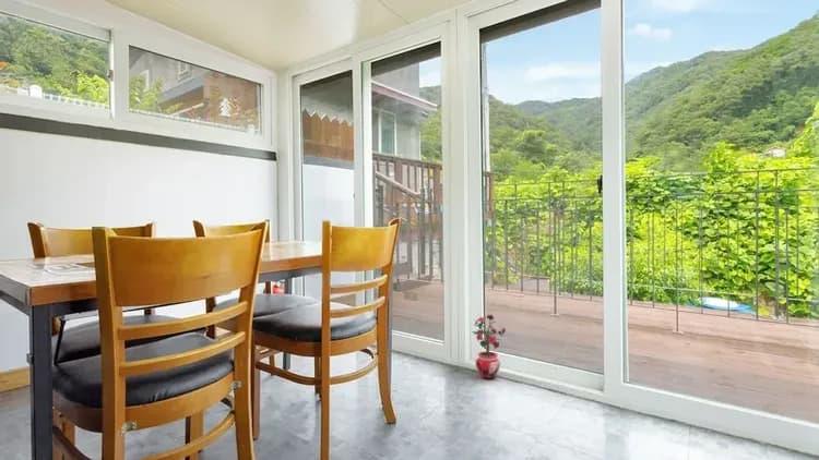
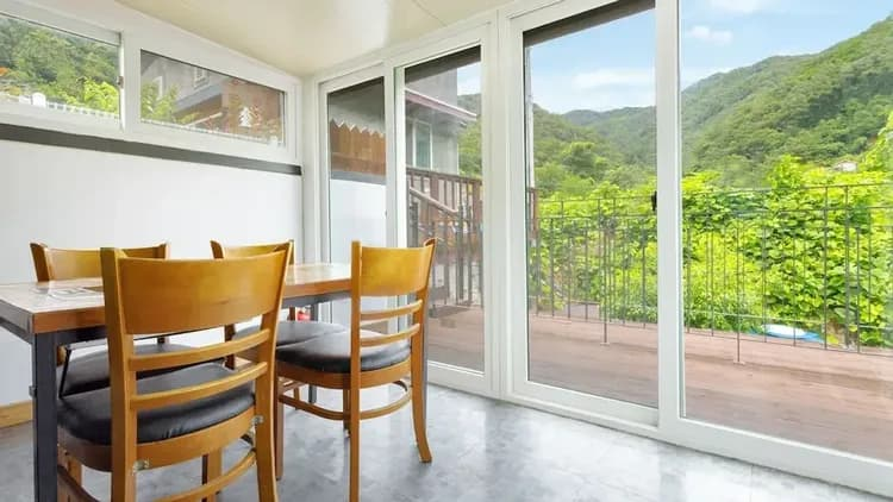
- potted plant (486, 344)
